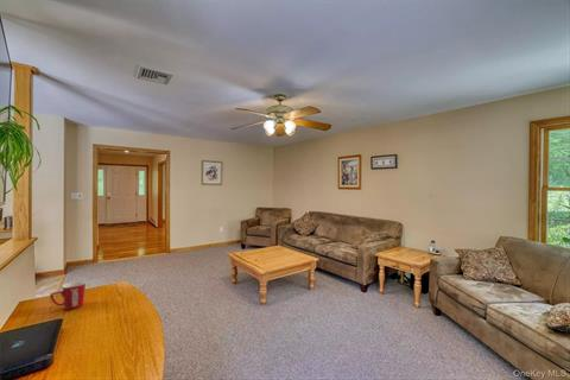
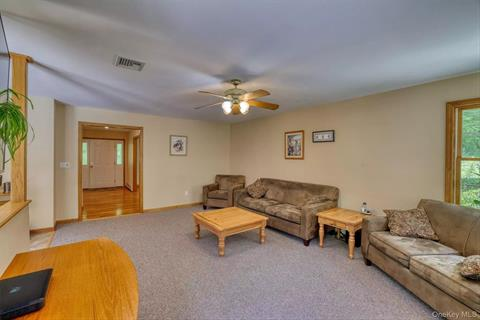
- mug (68, 296)
